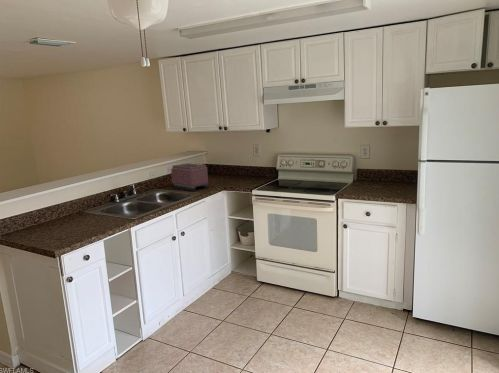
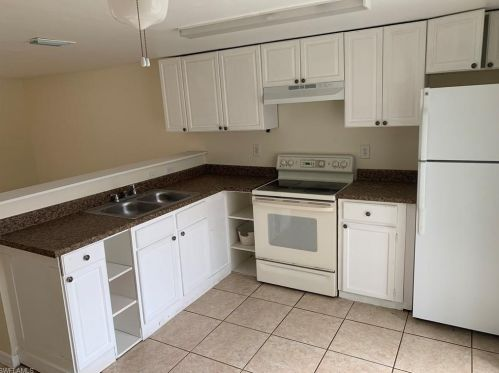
- toaster (188, 176)
